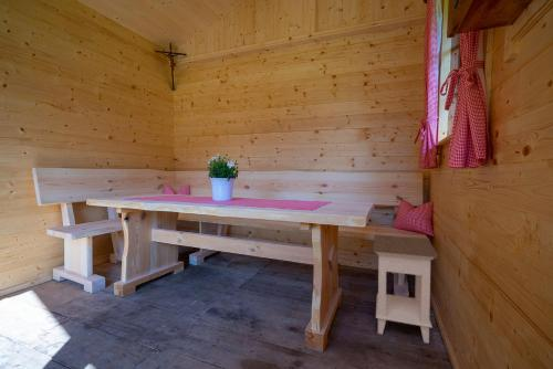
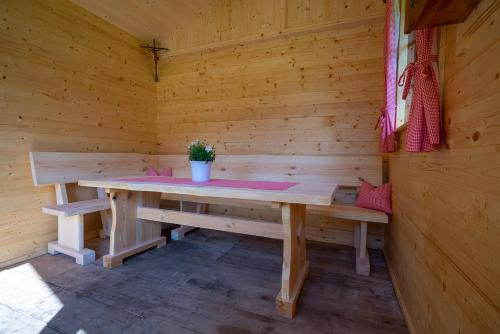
- nightstand (404, 273)
